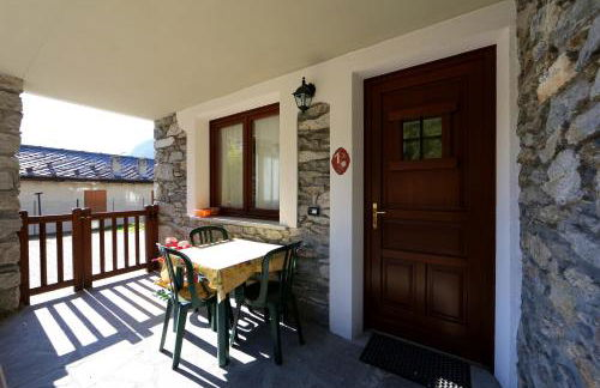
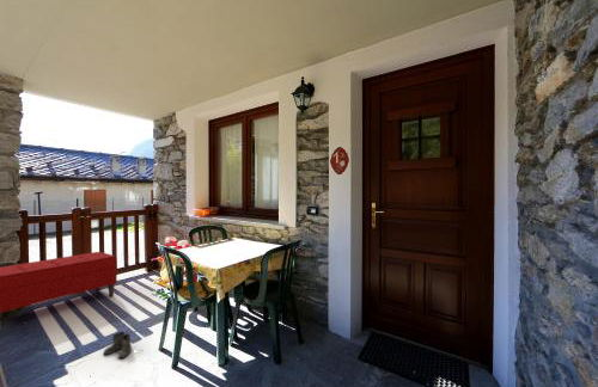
+ bench (55, 284)
+ boots (118, 343)
